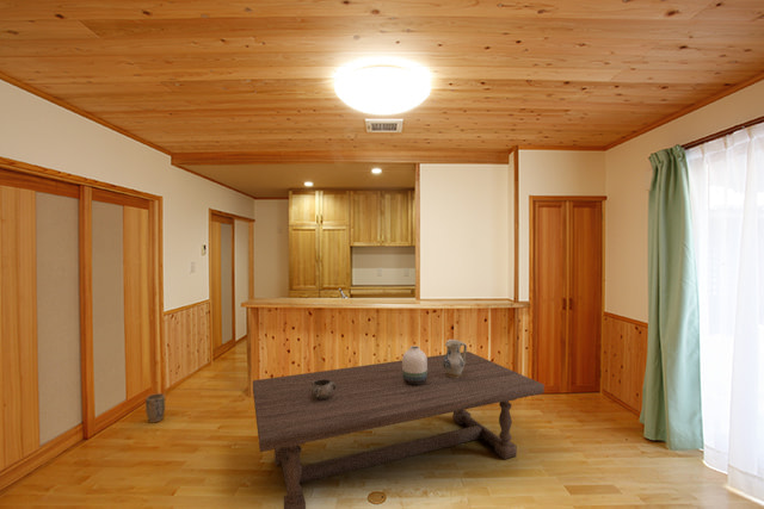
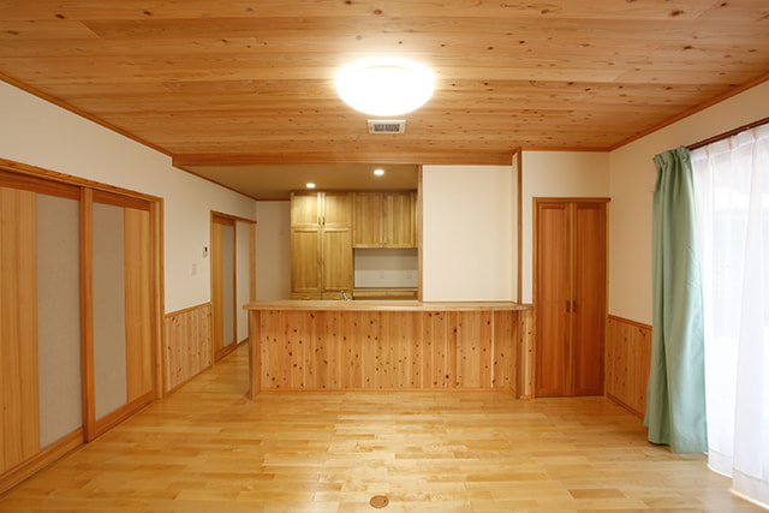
- plant pot (155, 408)
- vase (414, 364)
- ceramic pitcher (455, 358)
- table (395, 420)
- decorative bowl (320, 389)
